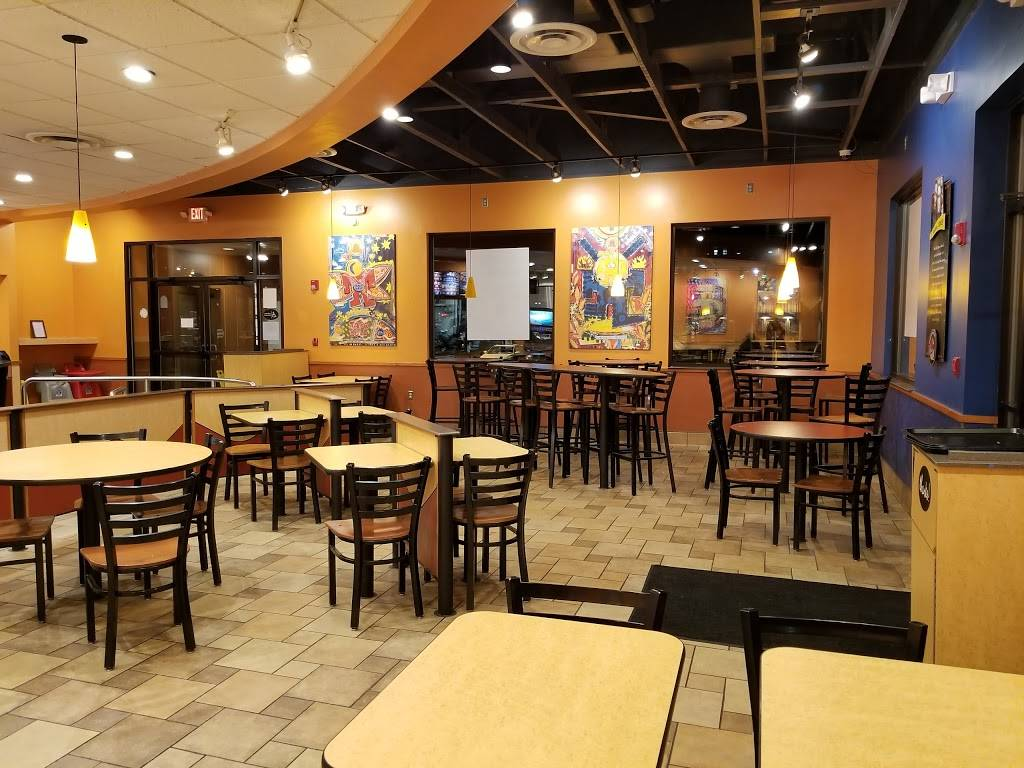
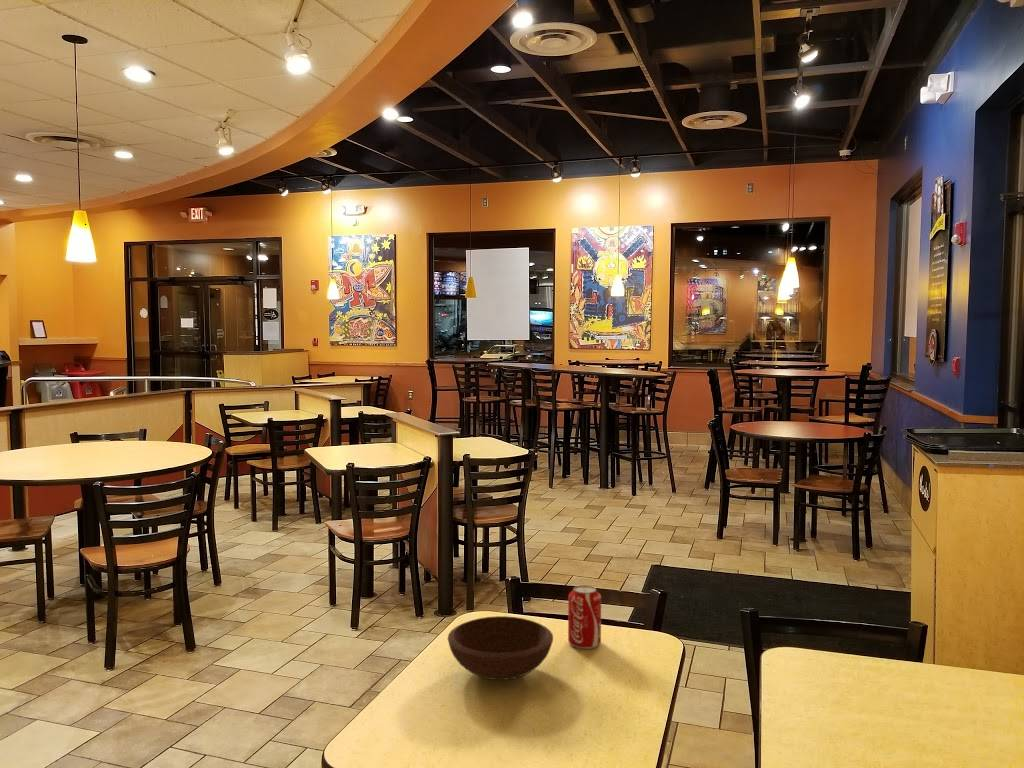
+ bowl (500, 653)
+ beverage can (584, 615)
